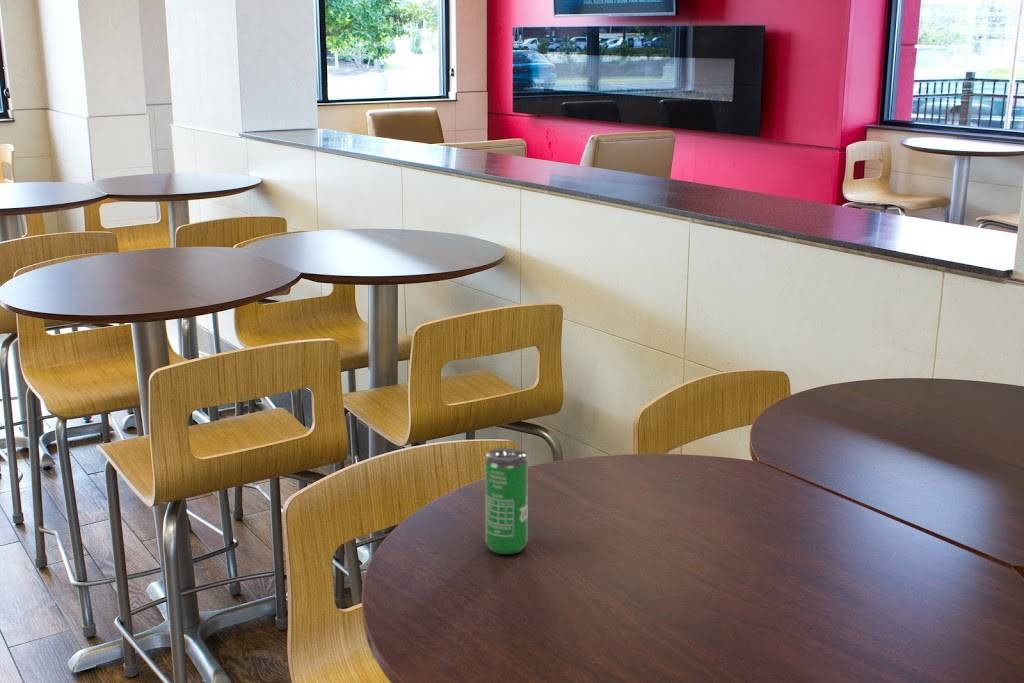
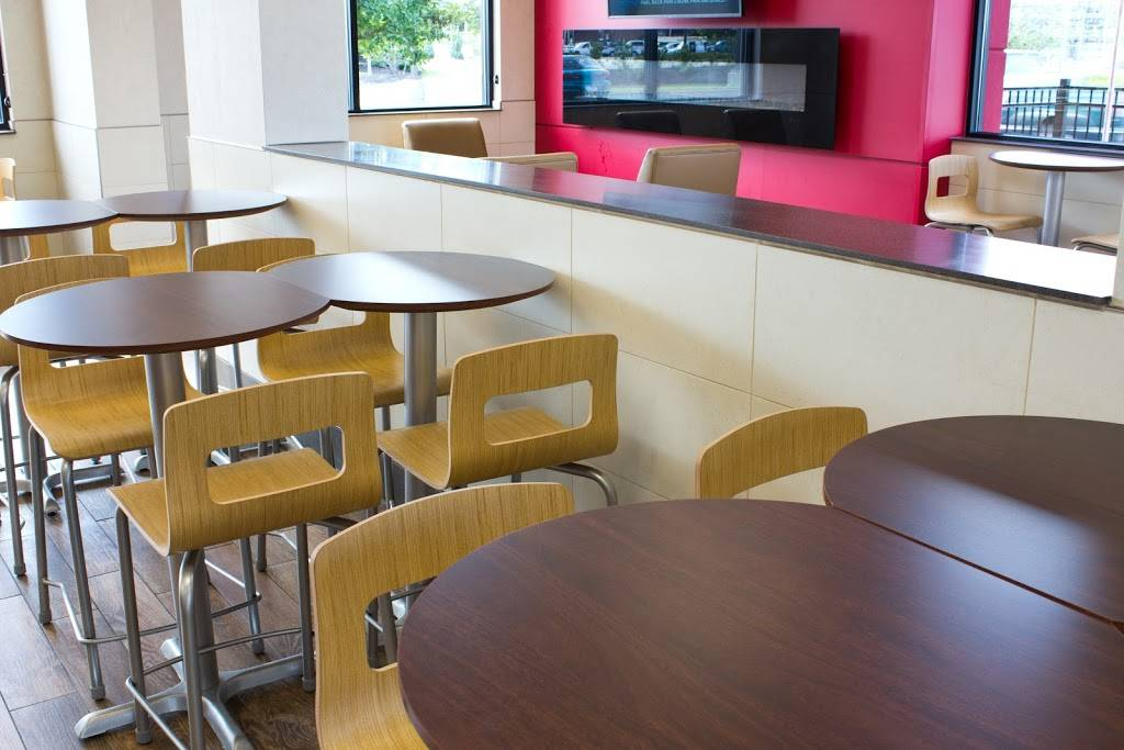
- beverage can (506, 501)
